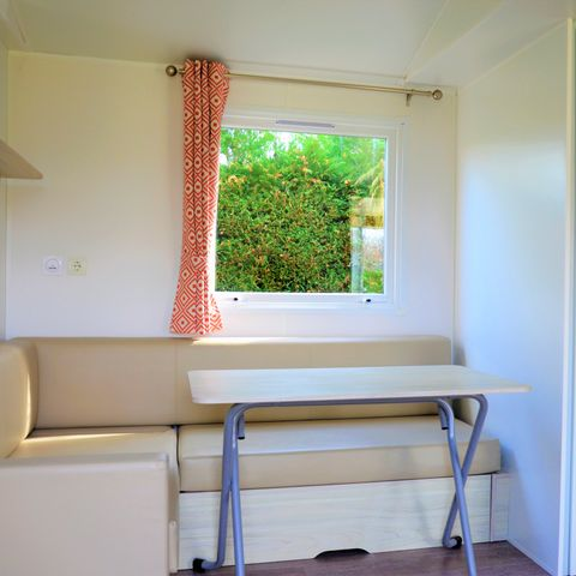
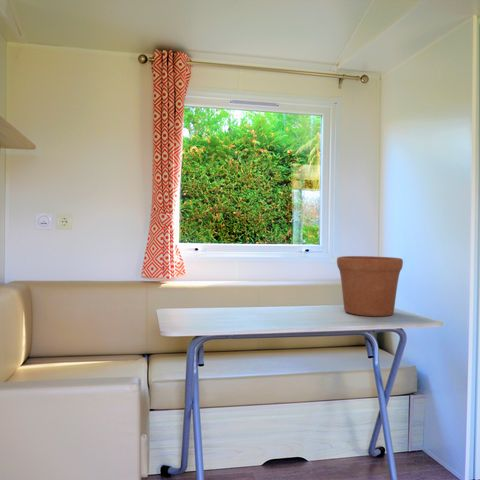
+ flower pot (368, 285)
